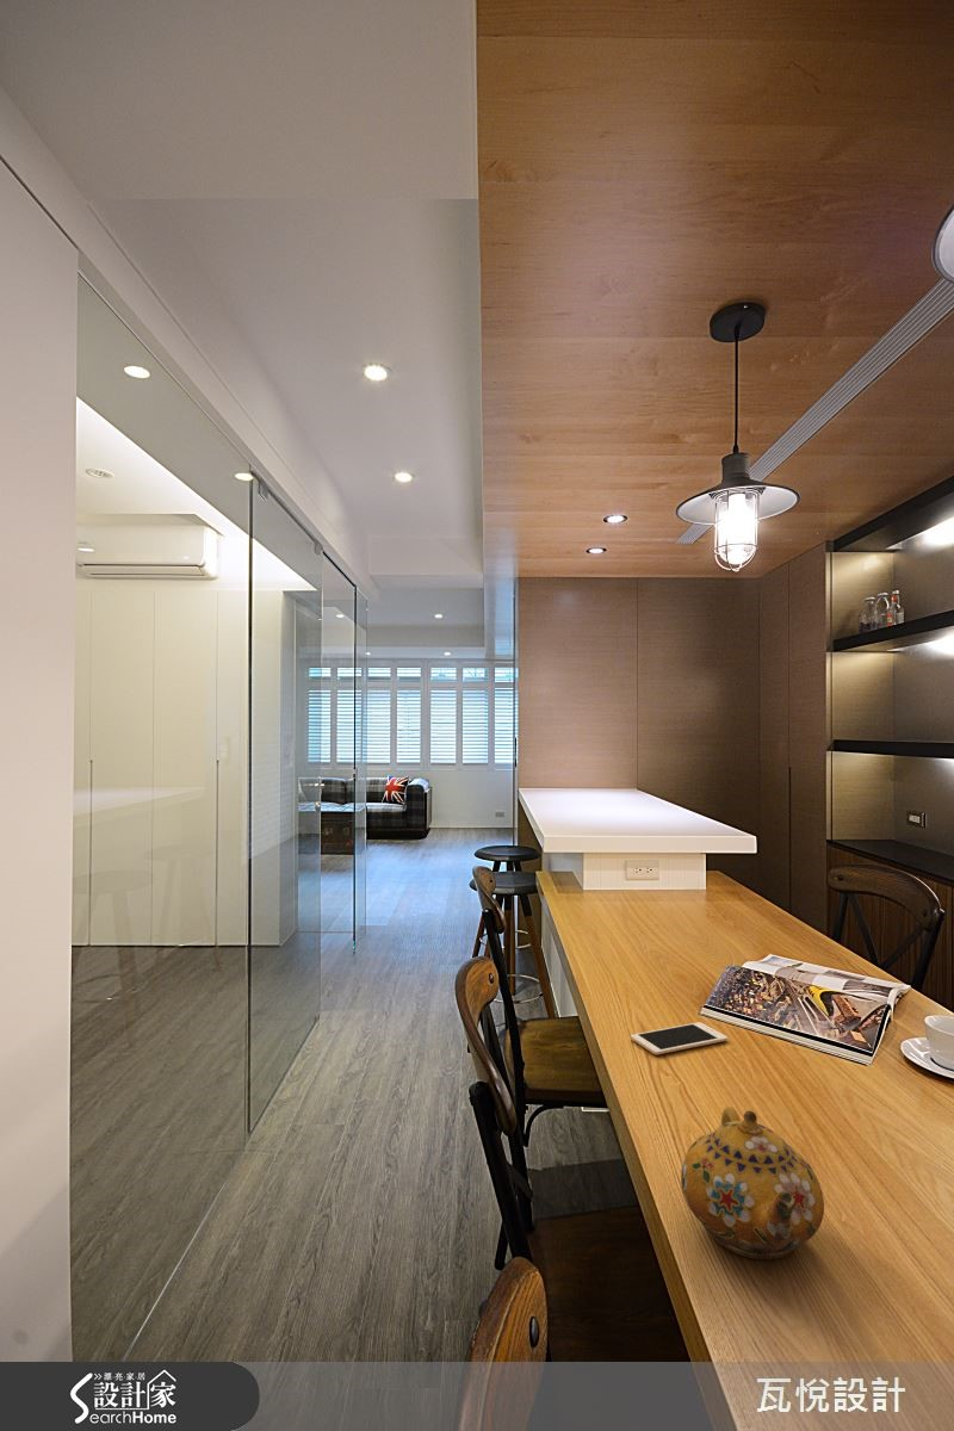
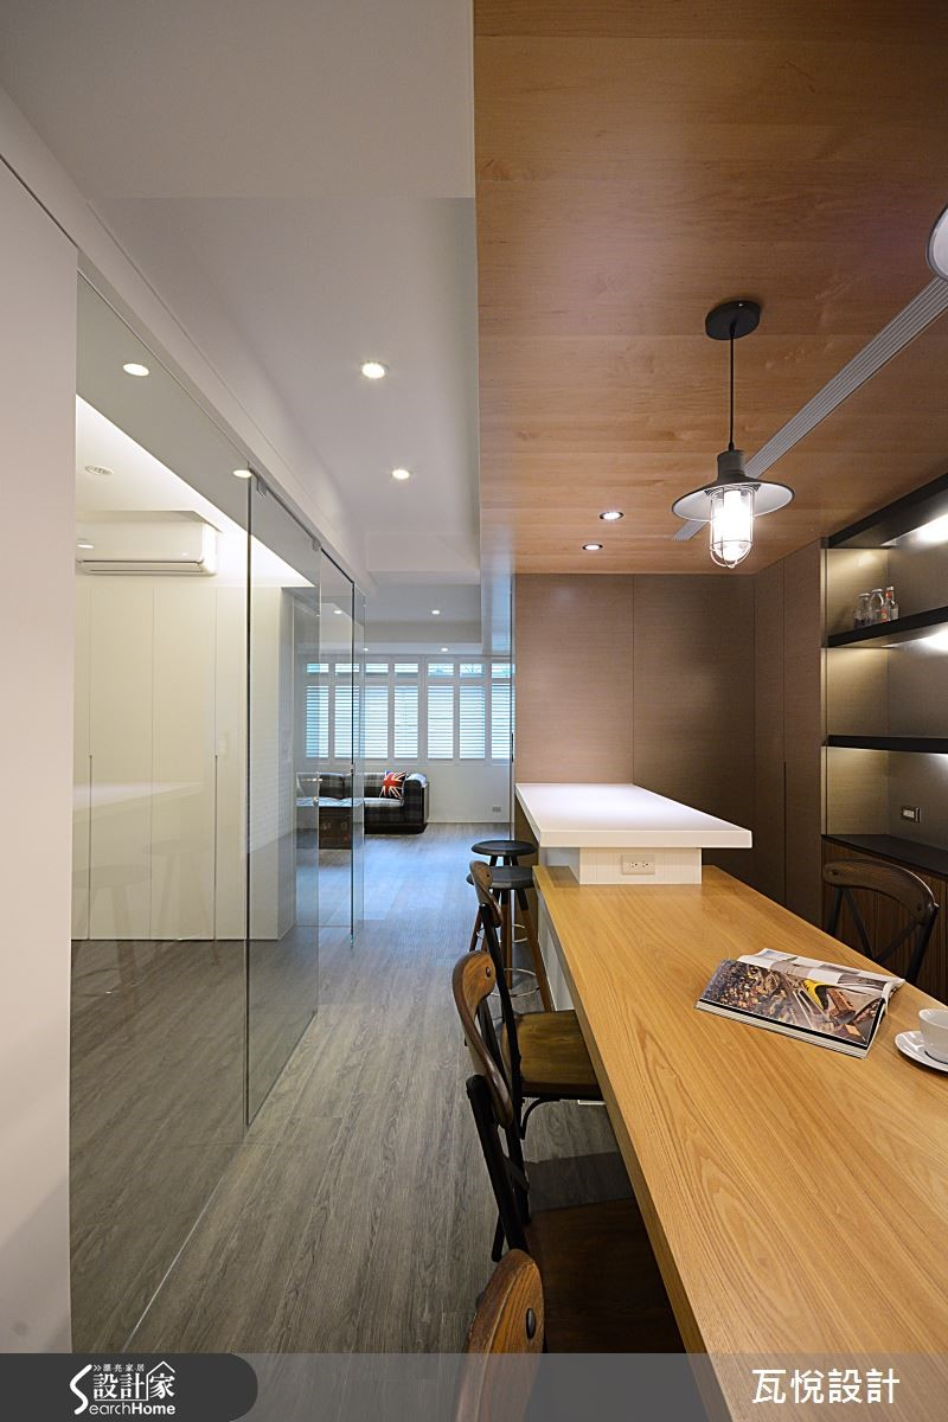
- teapot (750, 1172)
- cell phone (679, 1037)
